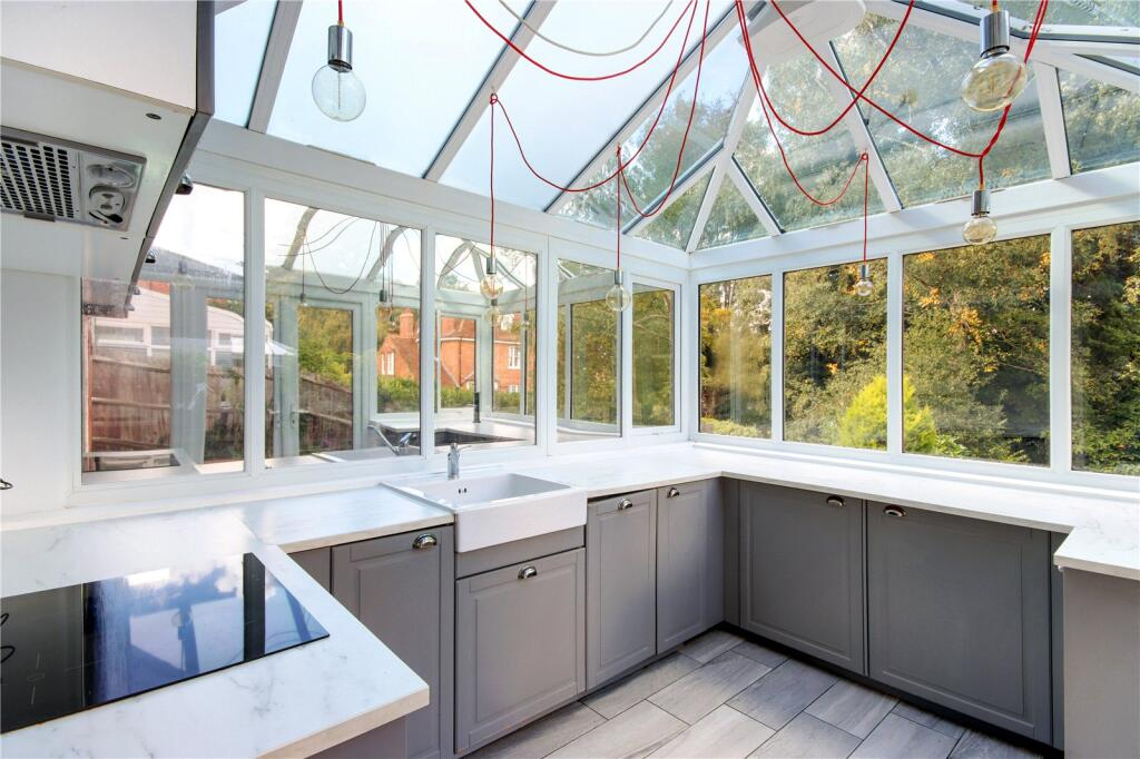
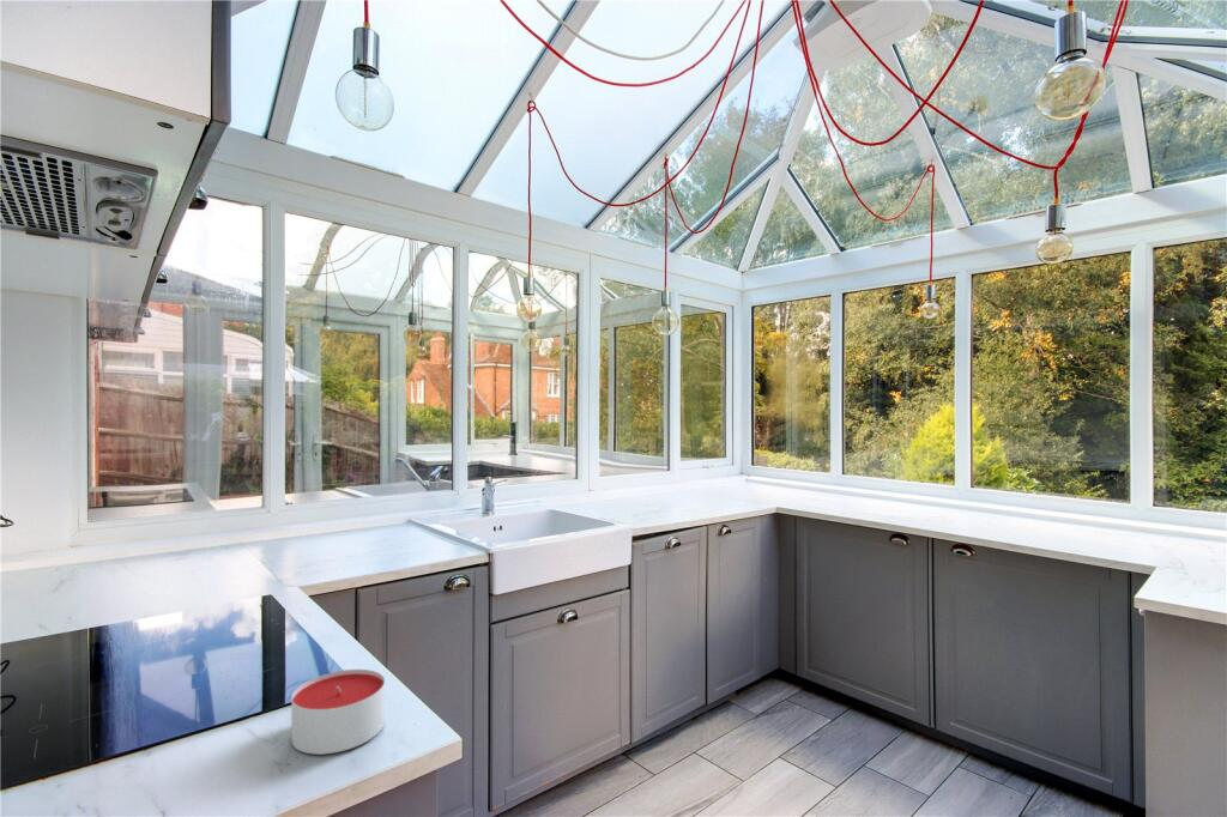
+ candle (339, 707)
